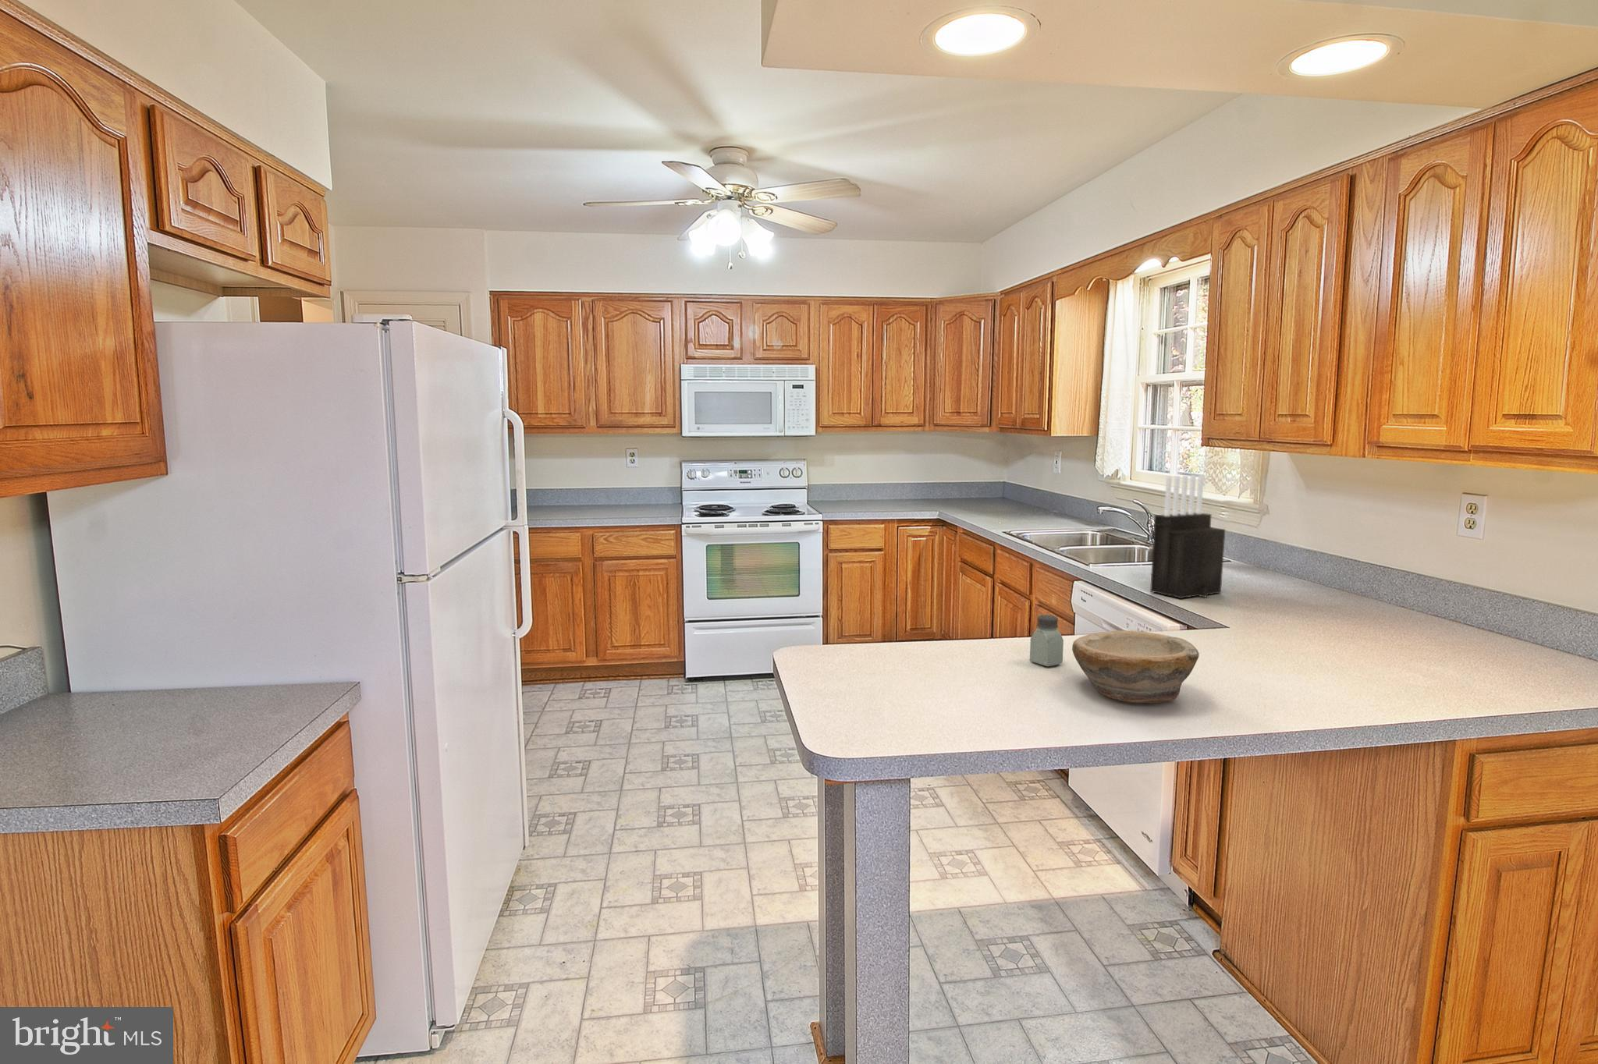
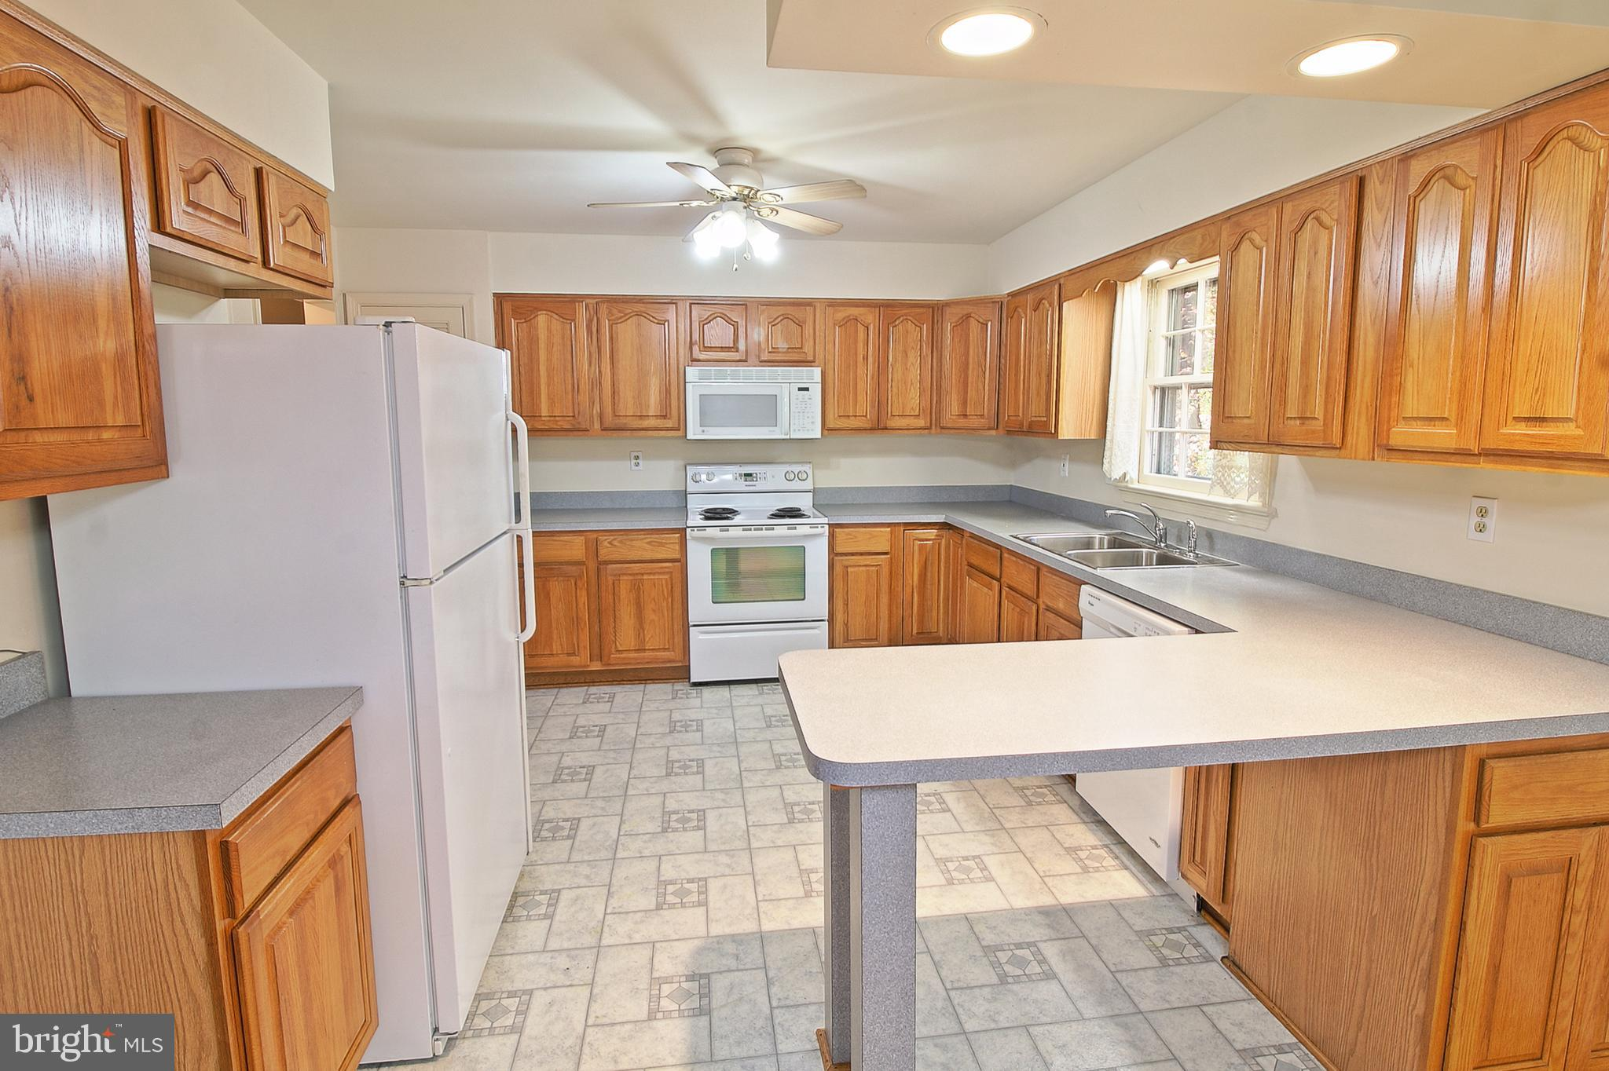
- knife block (1192, 536)
- saltshaker (1046, 640)
- bowl (1133, 667)
